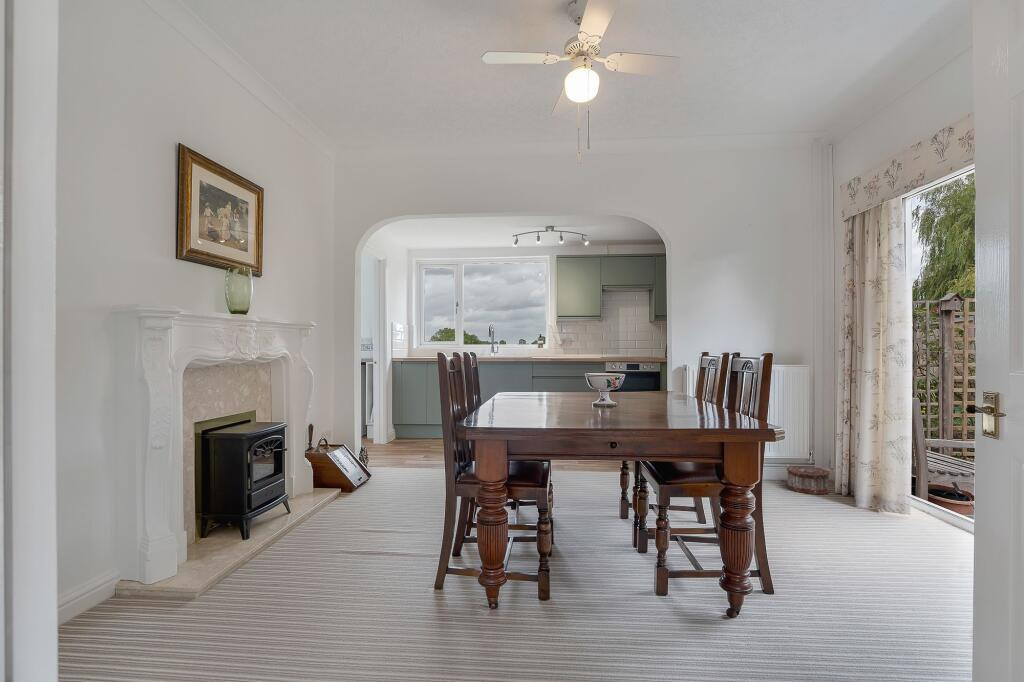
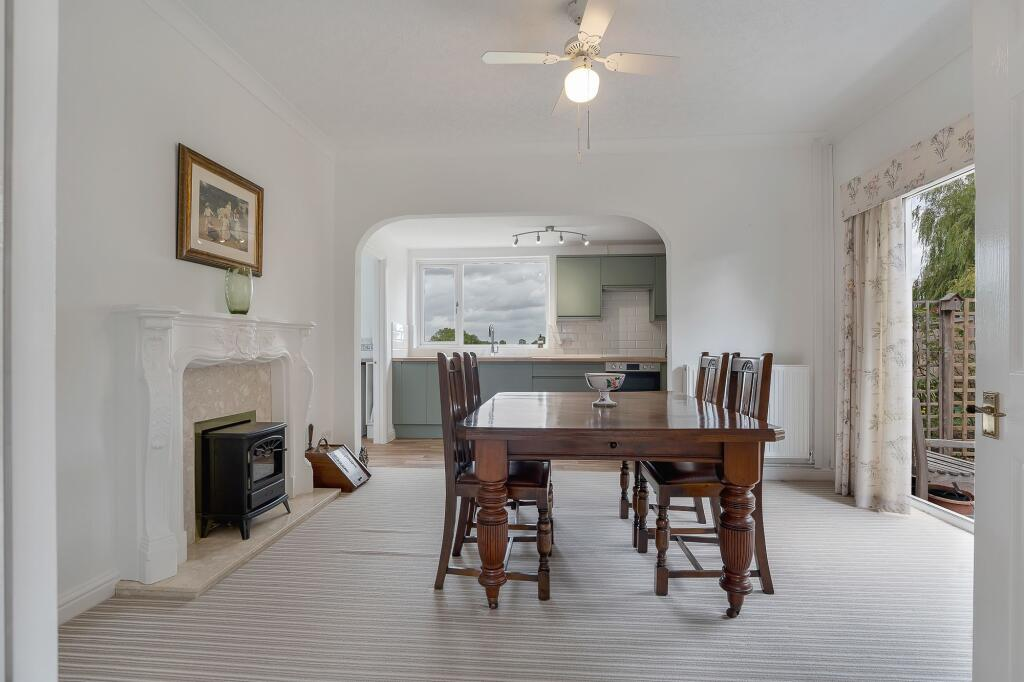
- can (807, 479)
